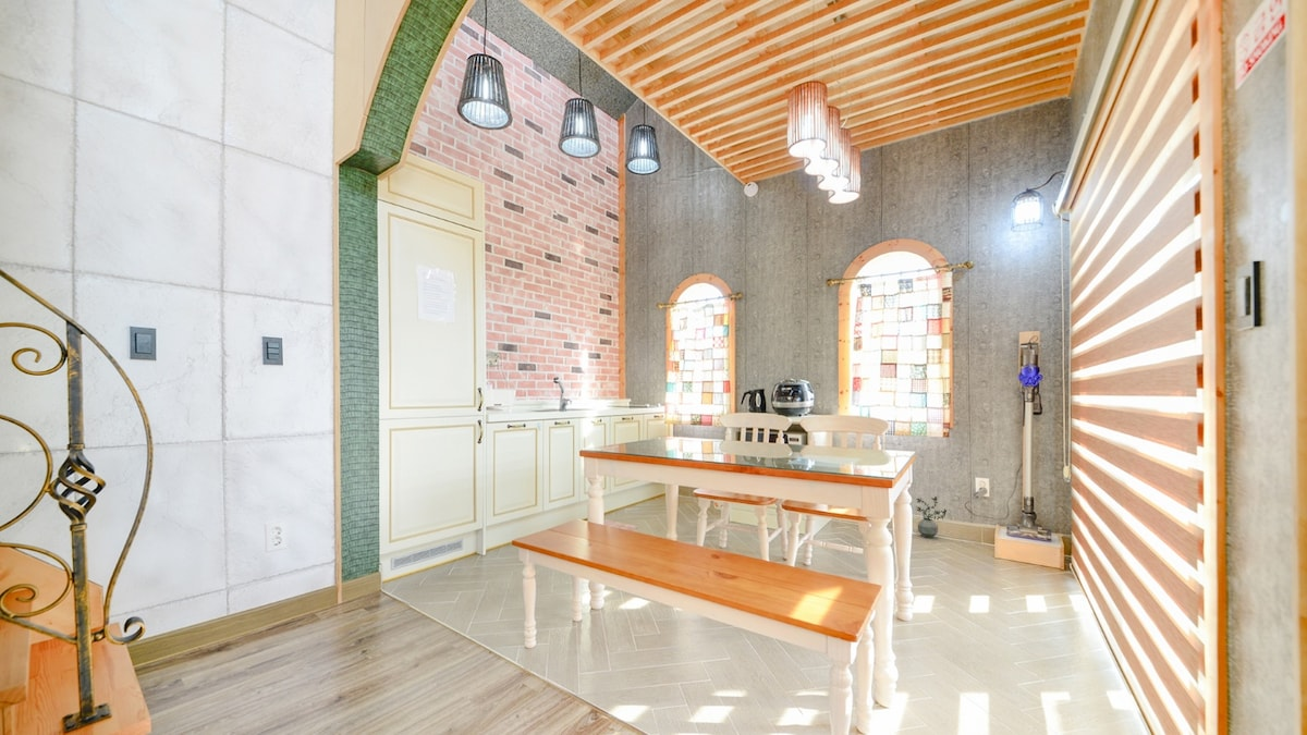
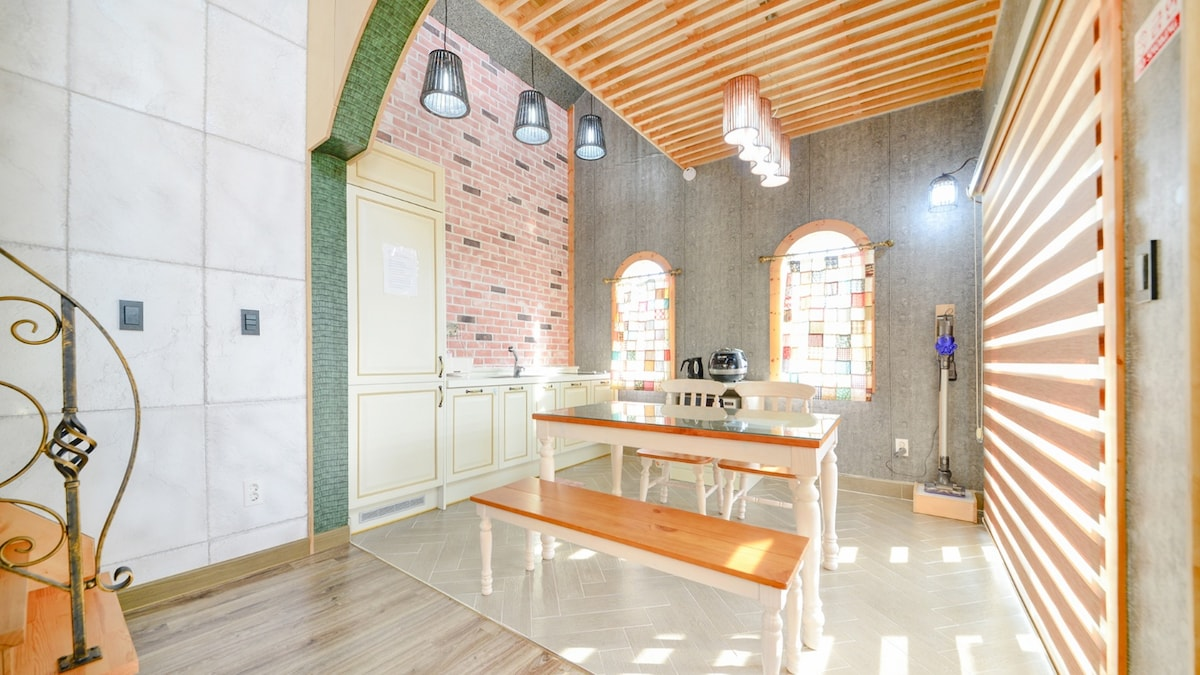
- potted plant (930, 516)
